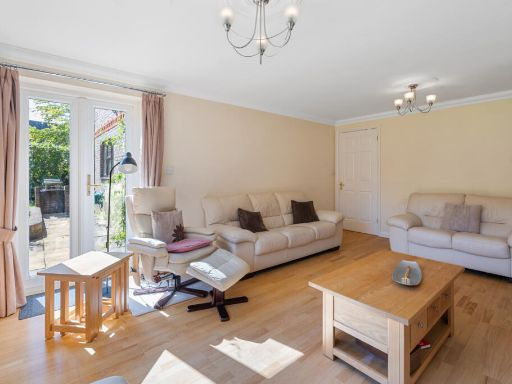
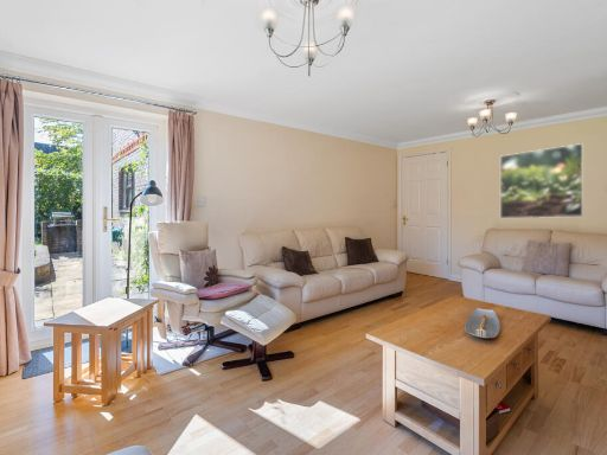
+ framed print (538, 184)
